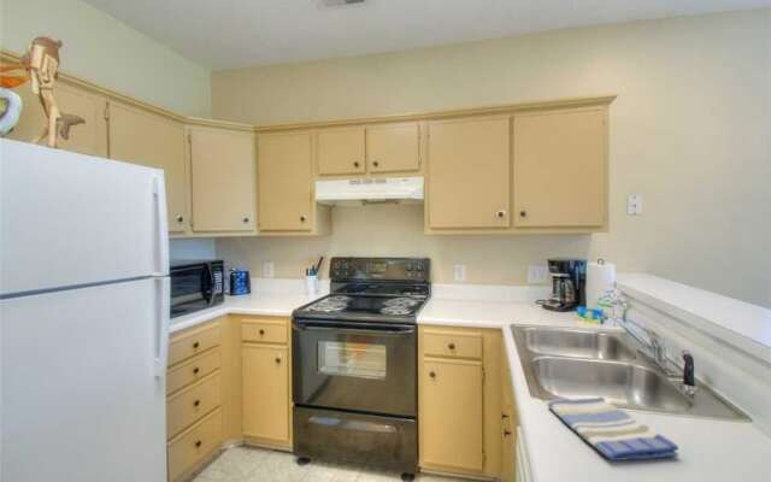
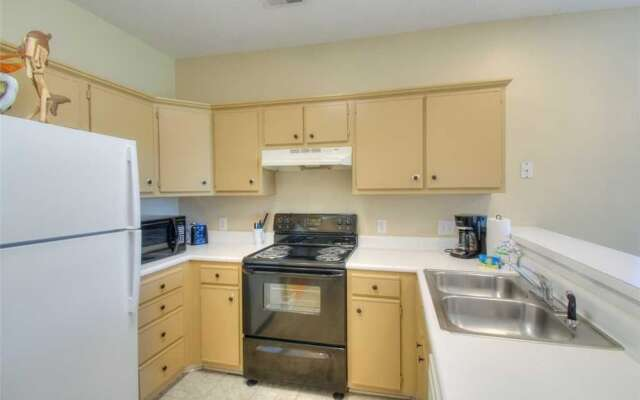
- dish towel (605, 423)
